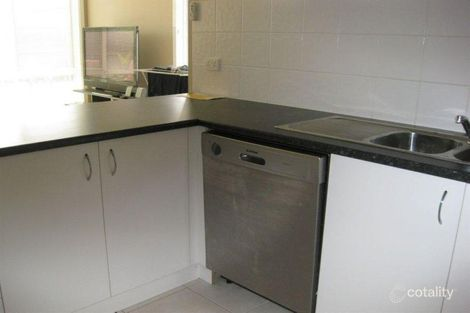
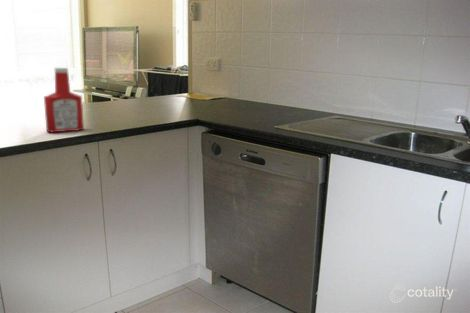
+ soap bottle (63, 99)
